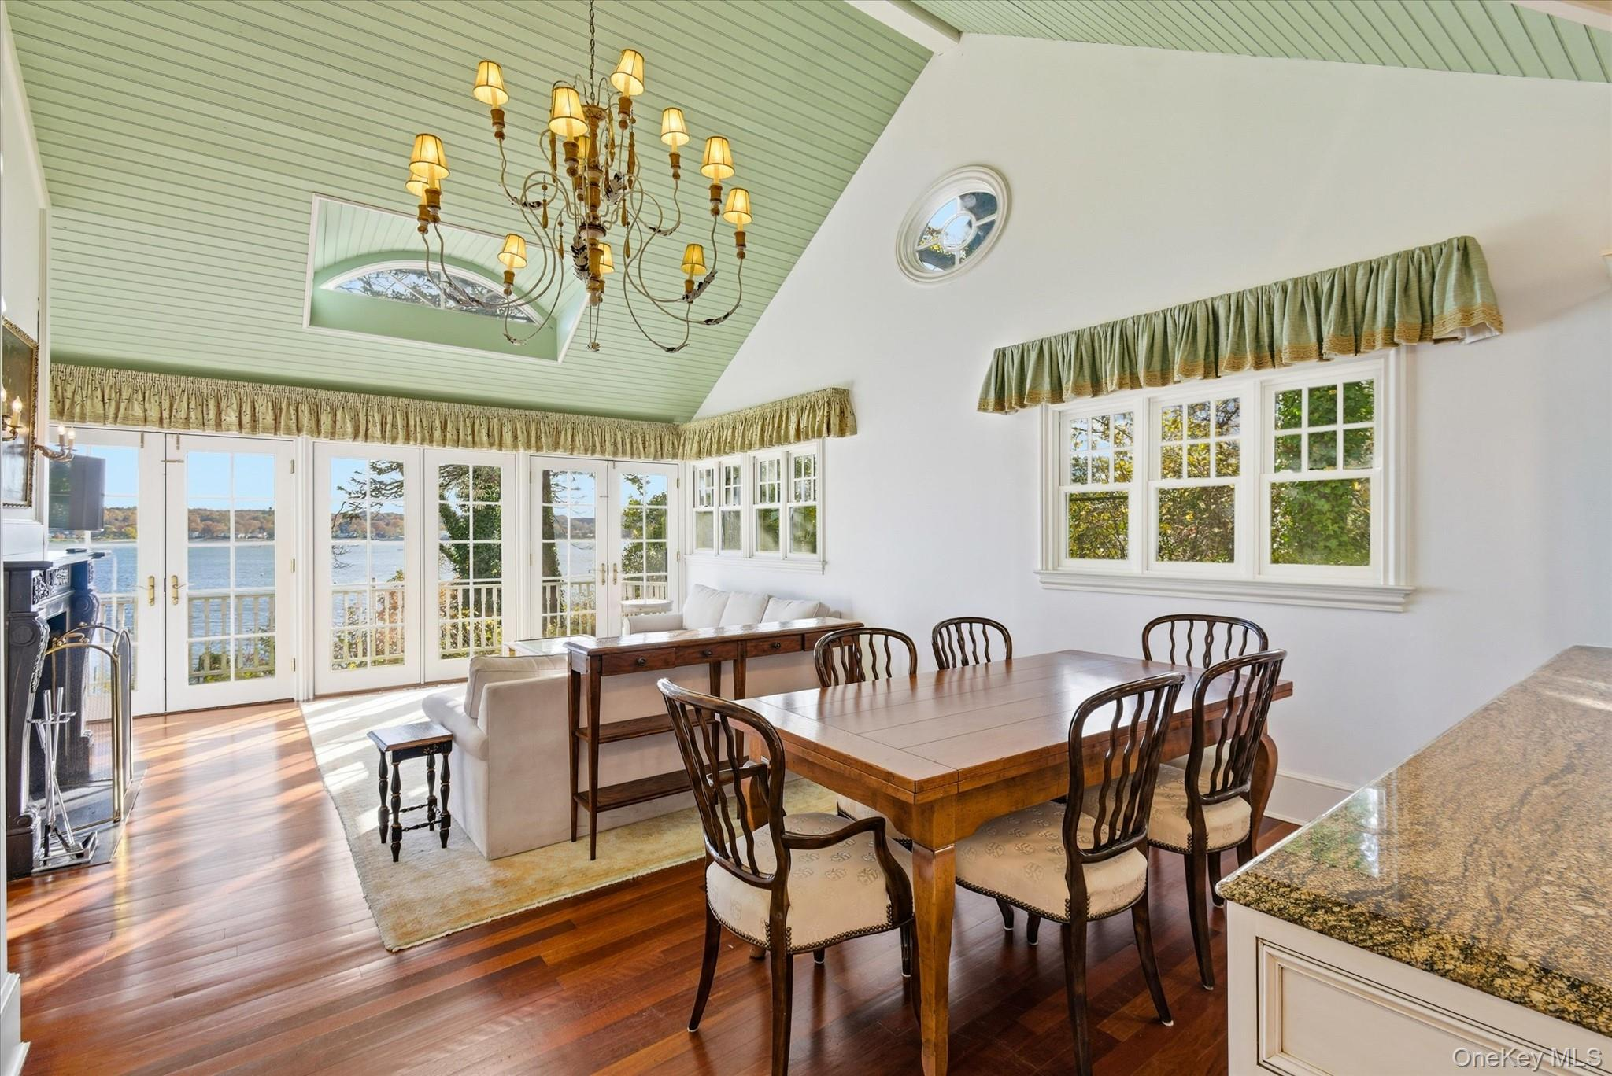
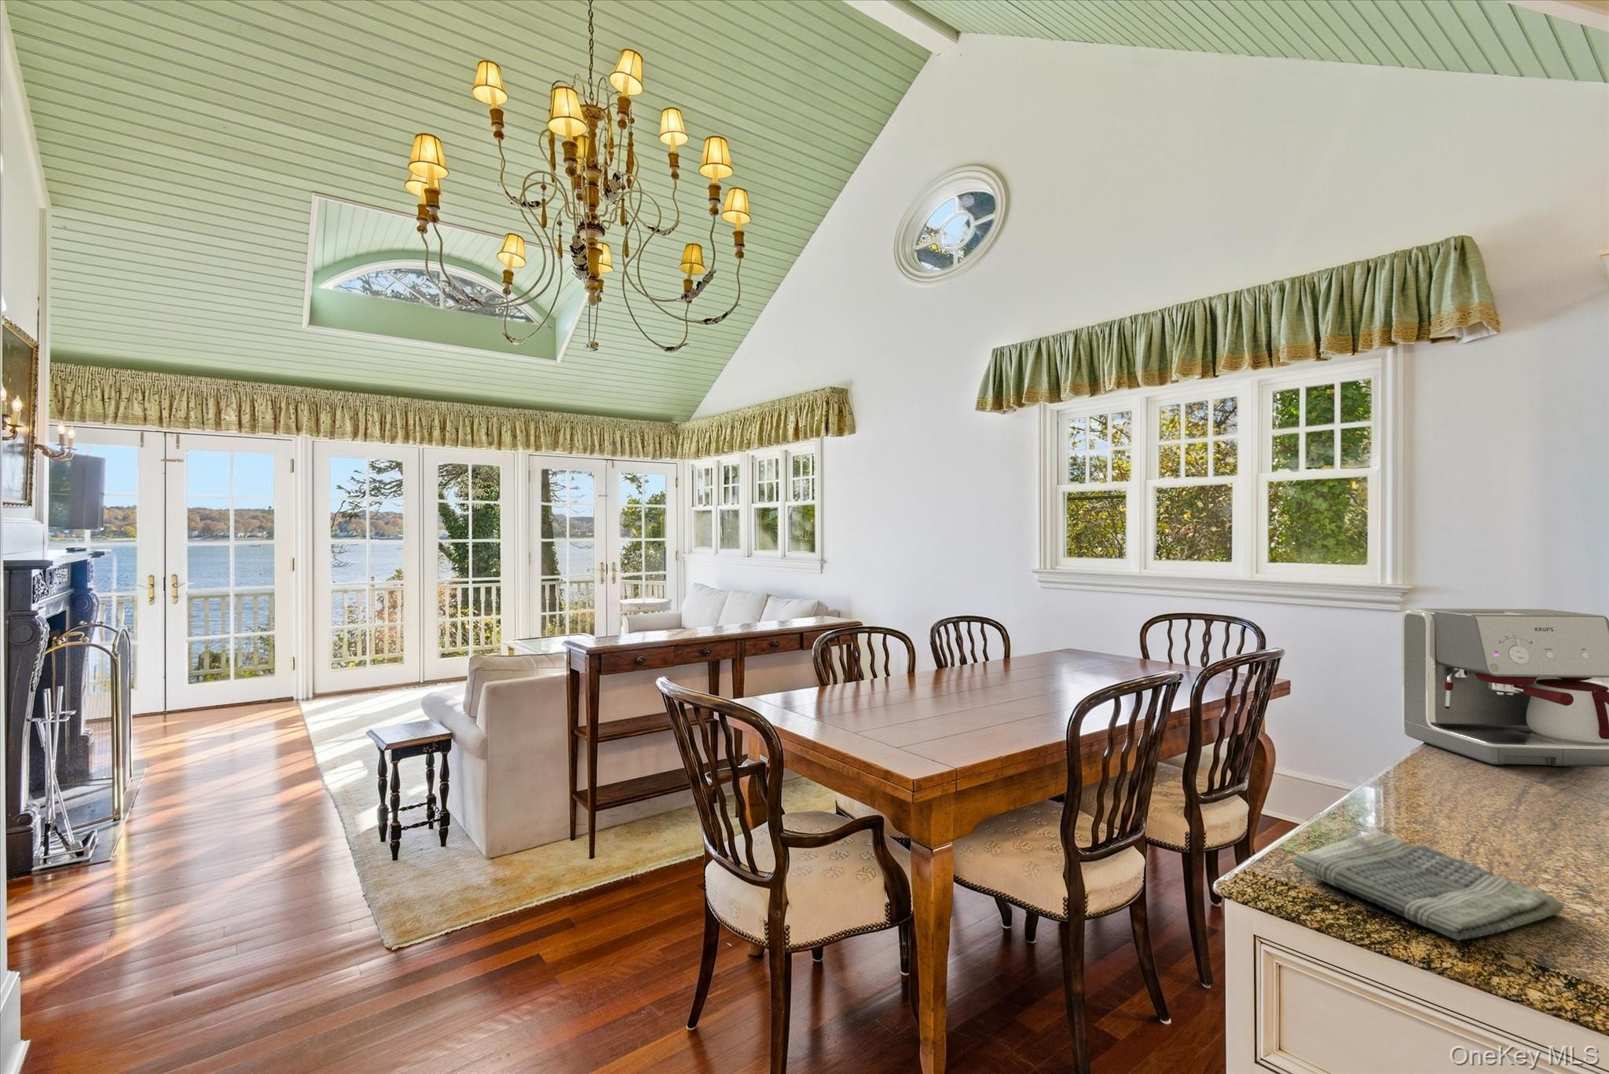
+ coffee maker (1512, 681)
+ dish towel (1421, 877)
